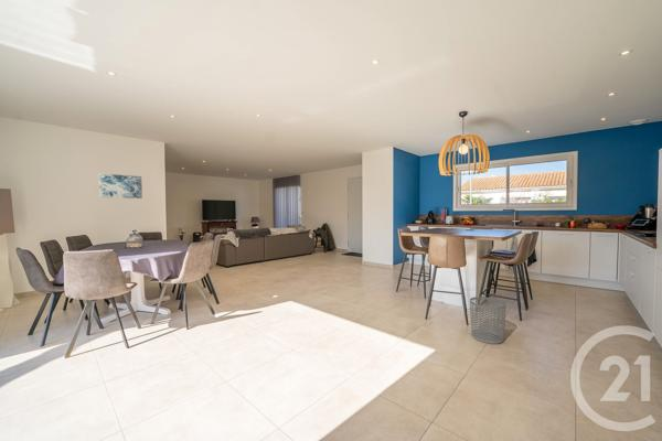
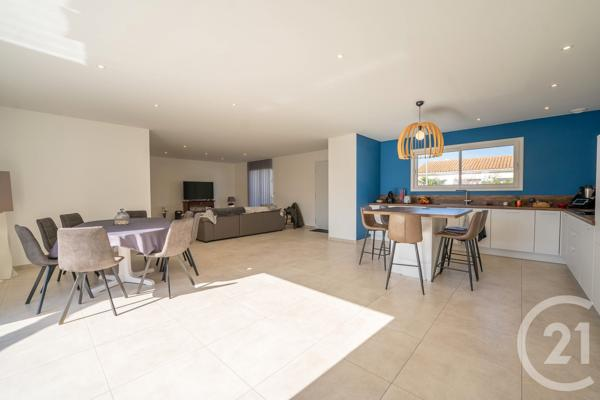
- wall art (121, 186)
- waste bin (487, 319)
